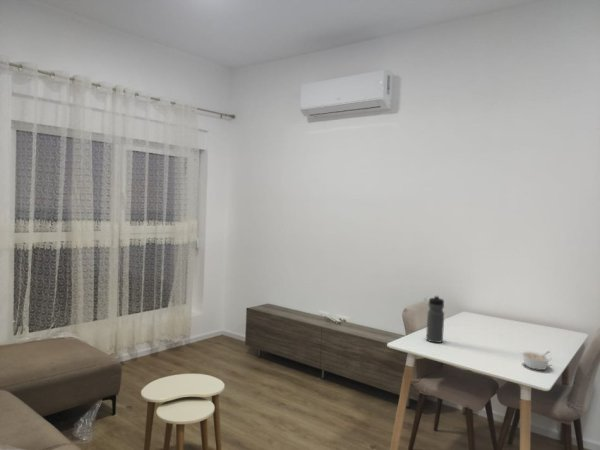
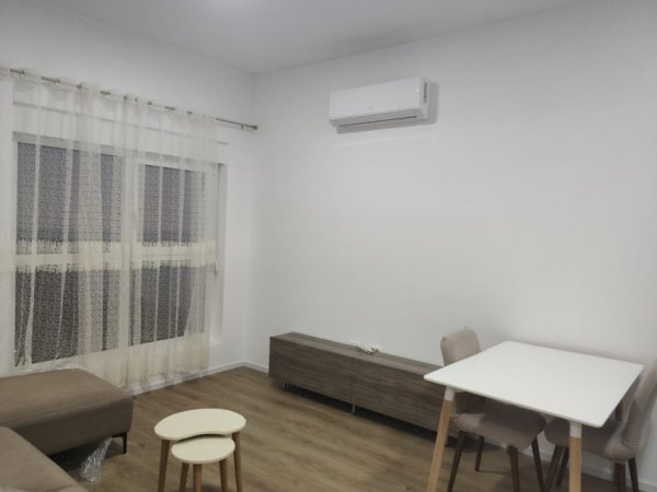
- legume (535, 359)
- water bottle (435, 318)
